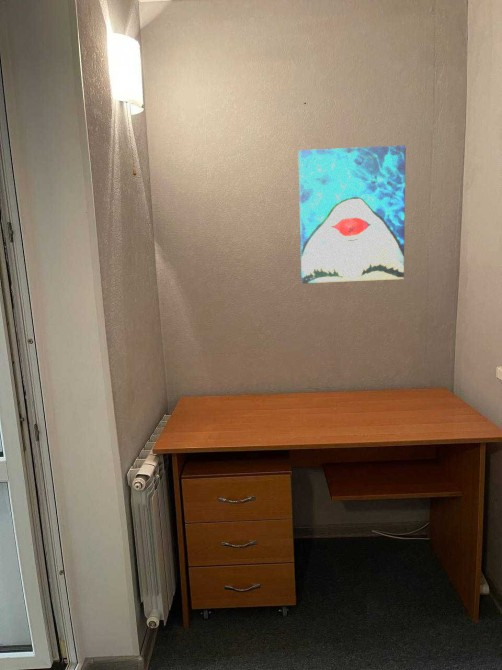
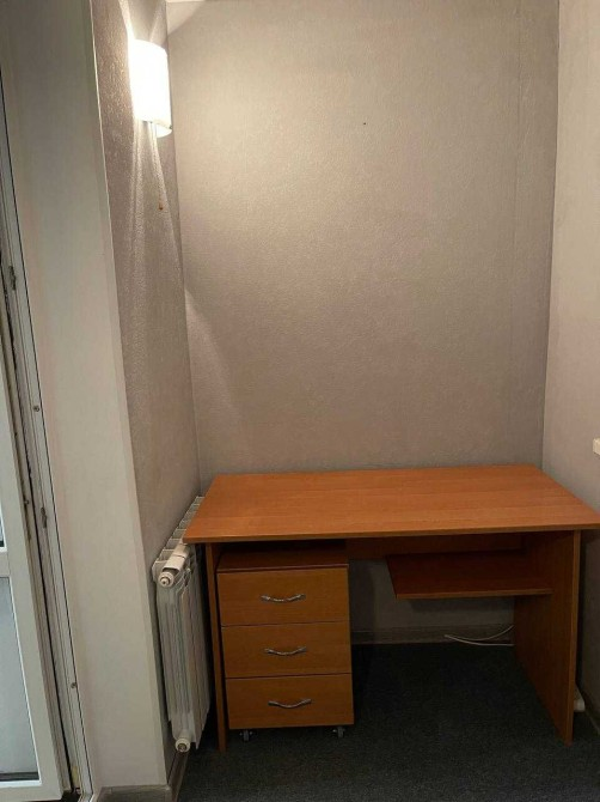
- wall art (351, 216)
